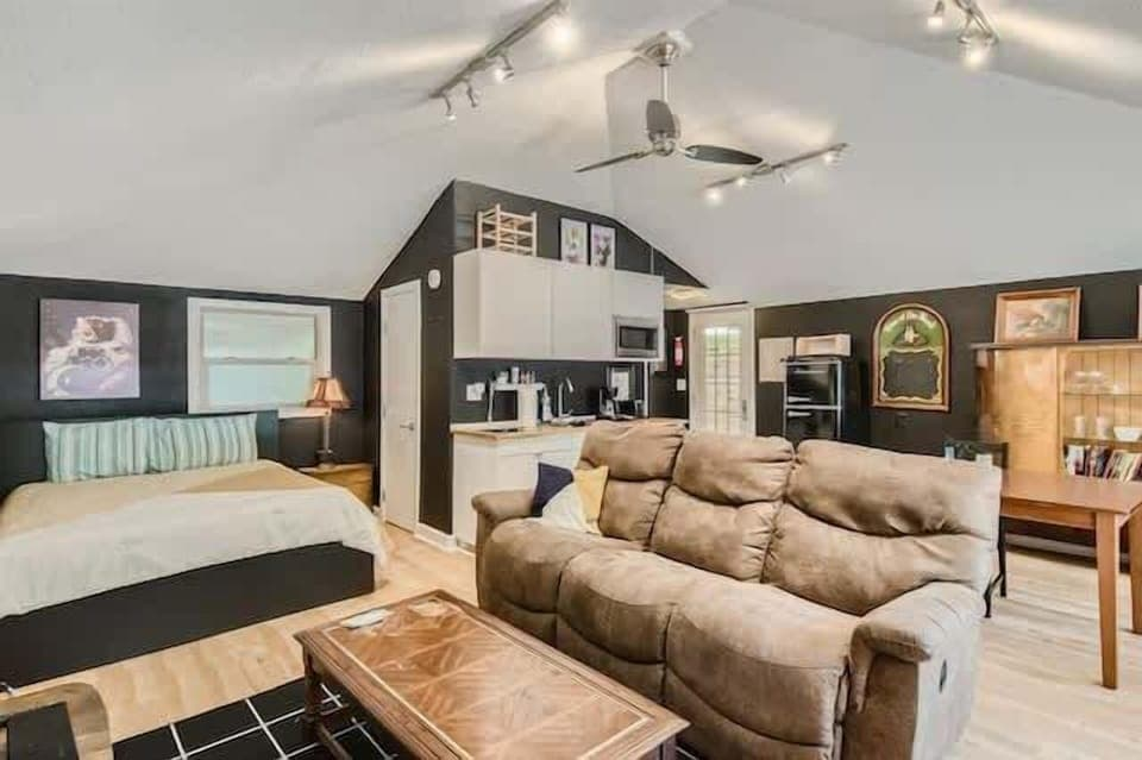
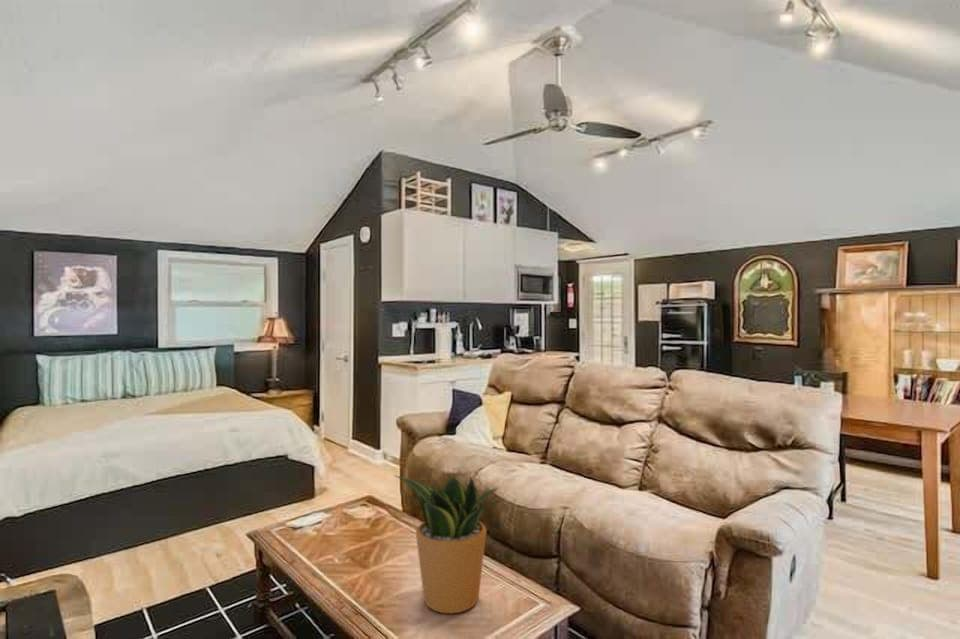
+ potted plant (450, 540)
